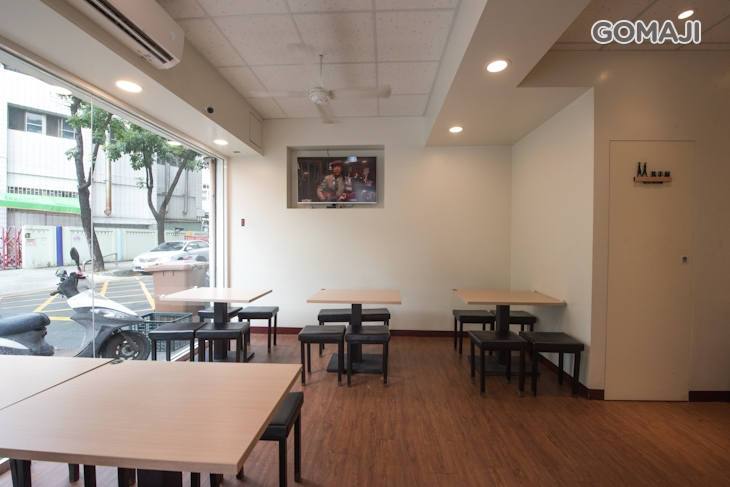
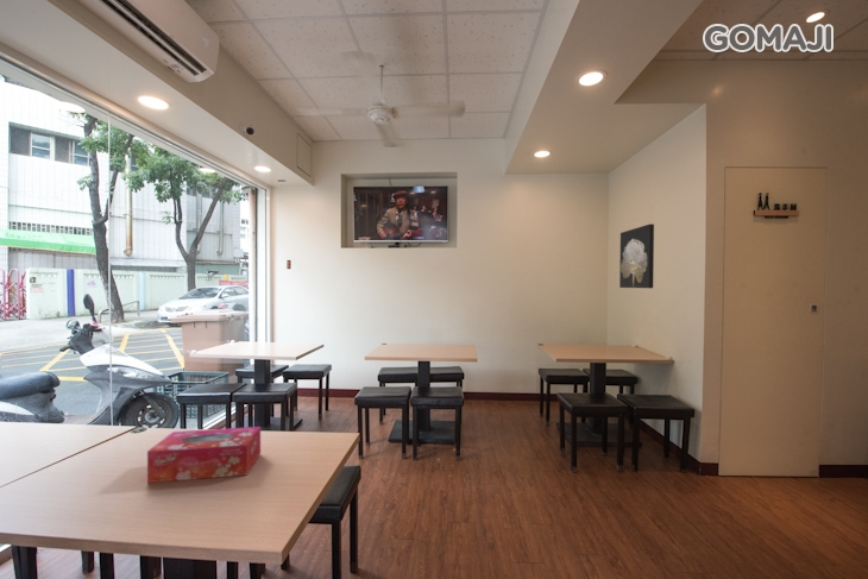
+ tissue box (208, 452)
+ wall art (635, 258)
